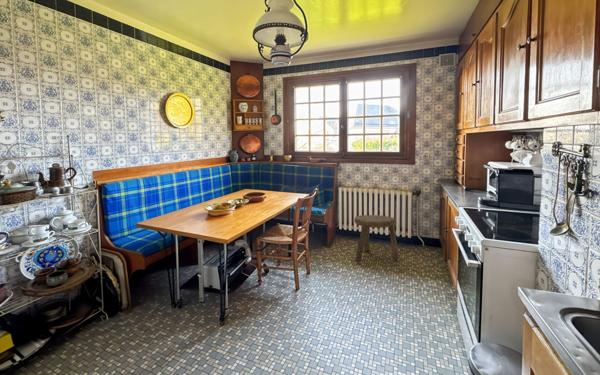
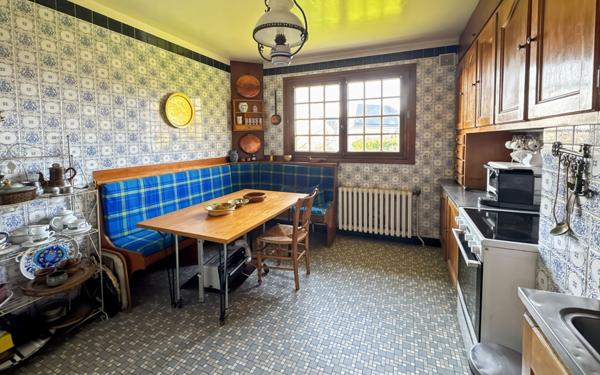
- stool (368, 238)
